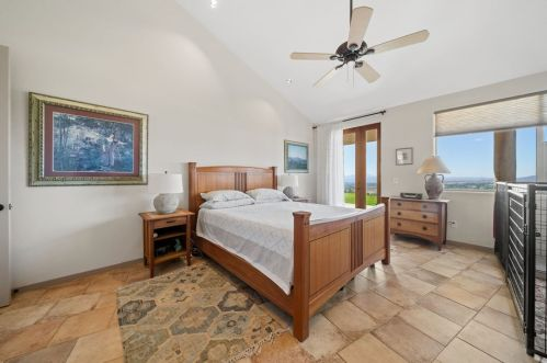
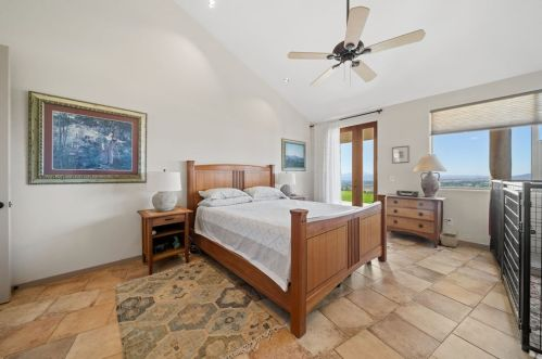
+ basket (449, 235)
